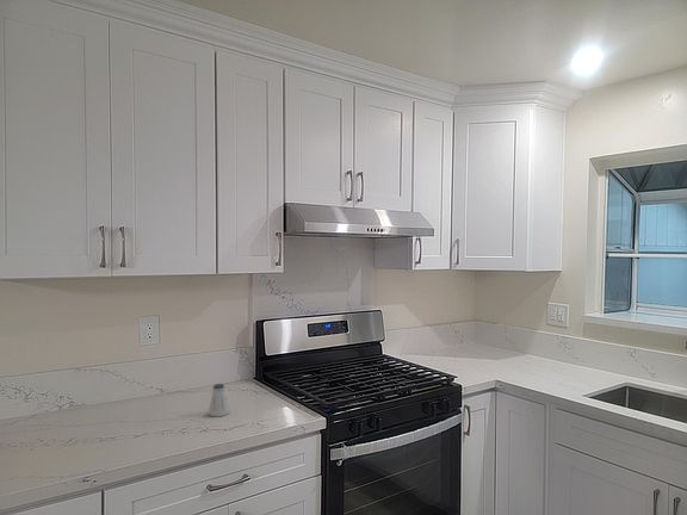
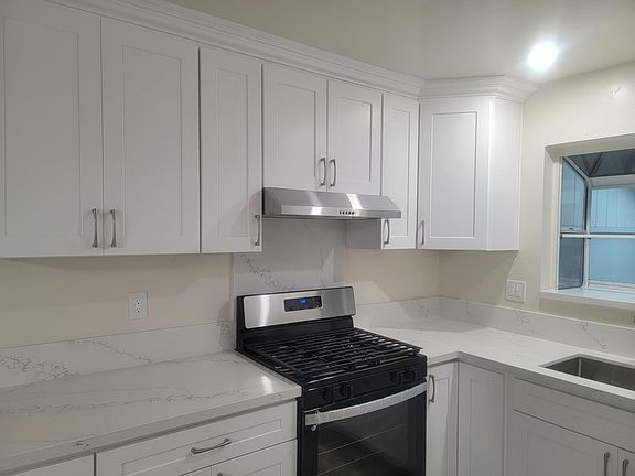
- saltshaker (218, 398)
